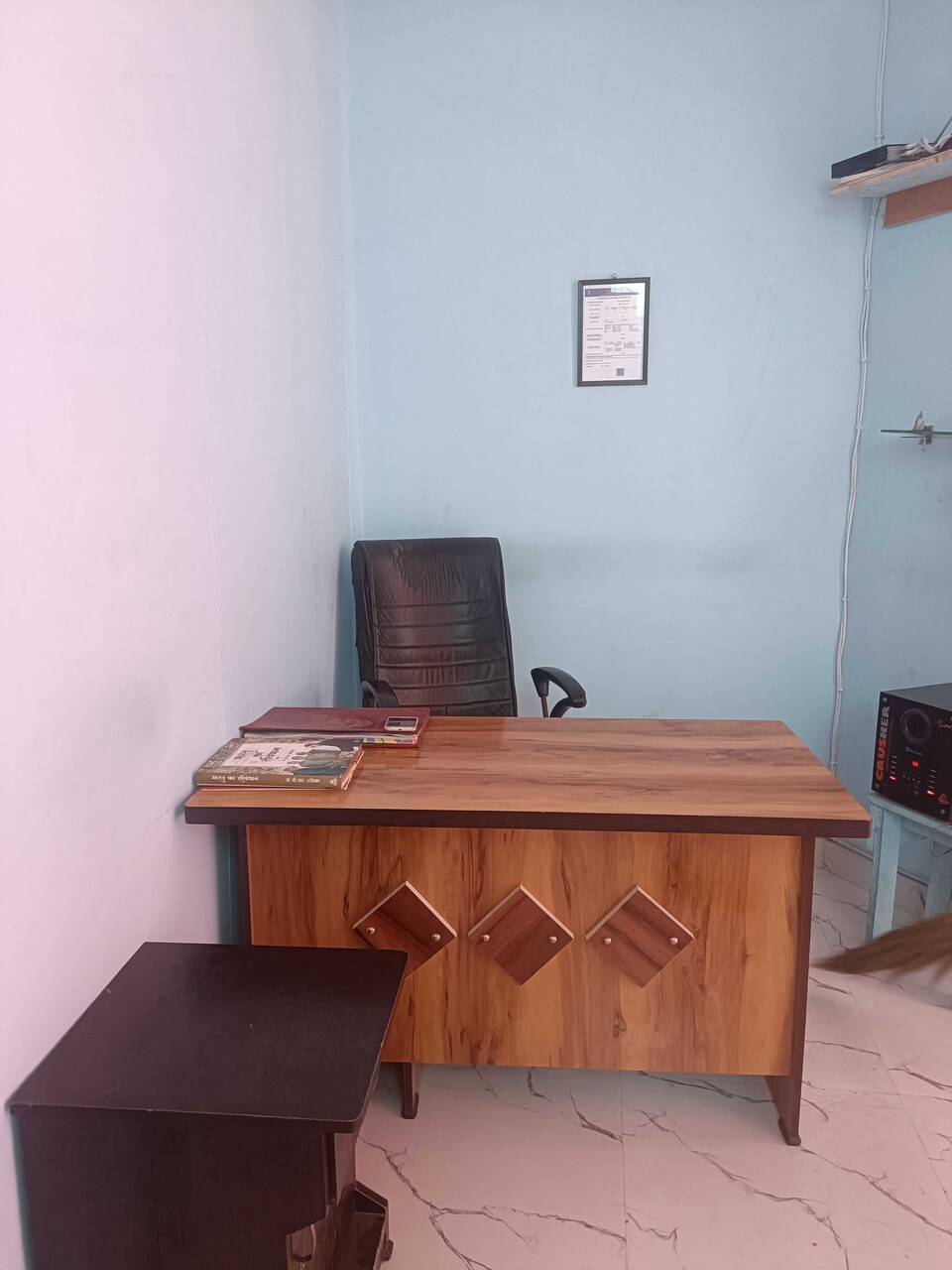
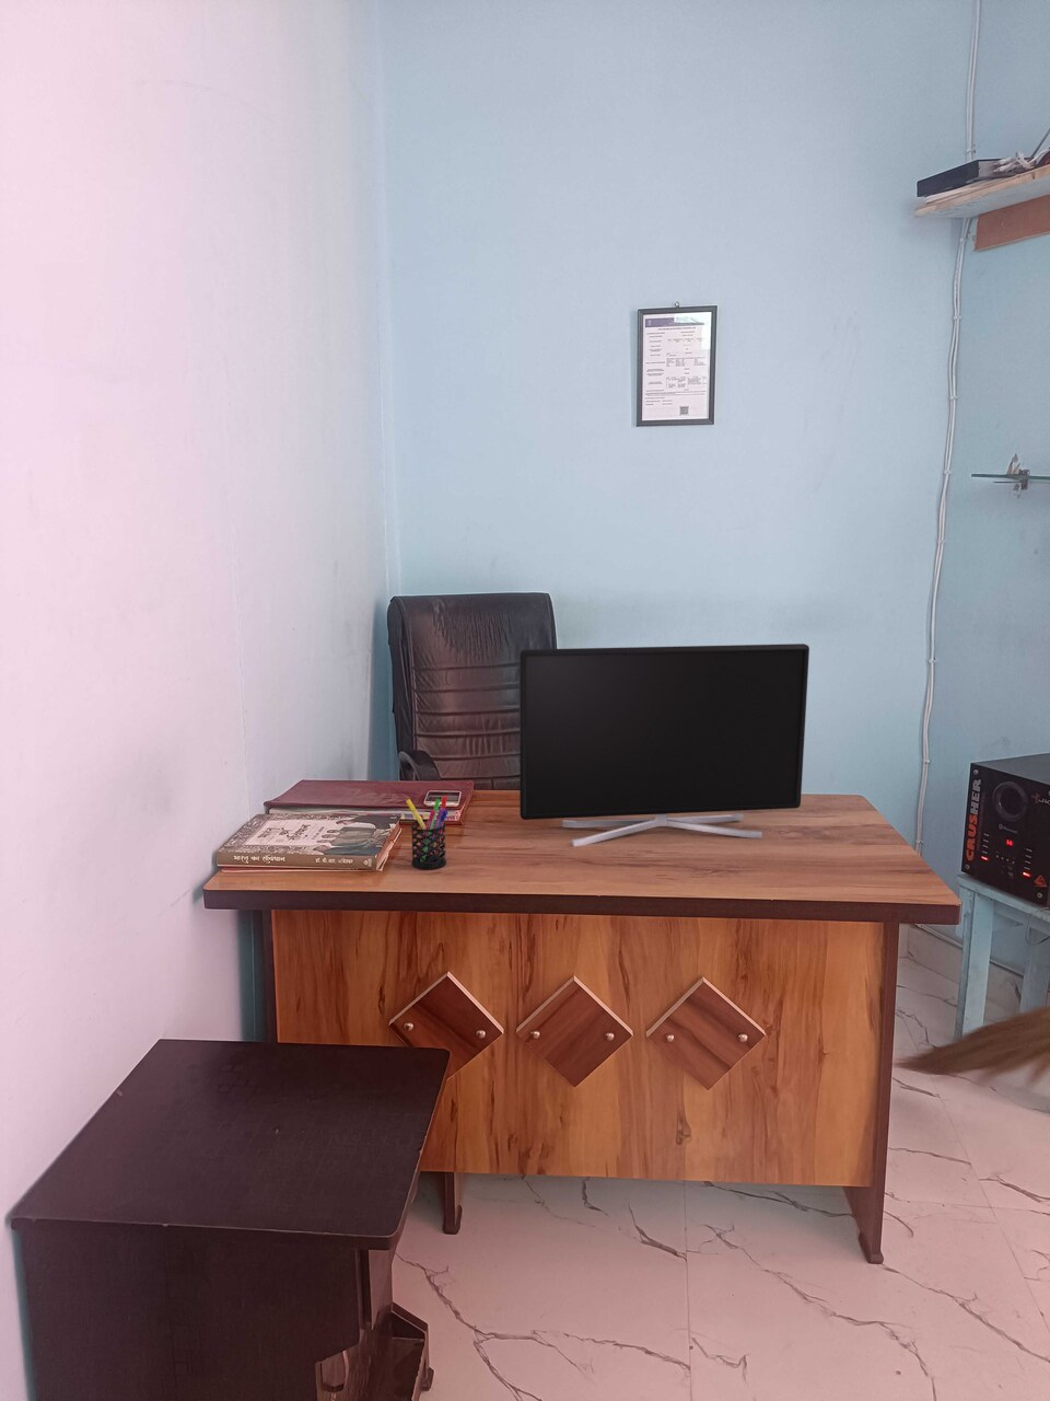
+ pen holder (431, 827)
+ monitor (662, 740)
